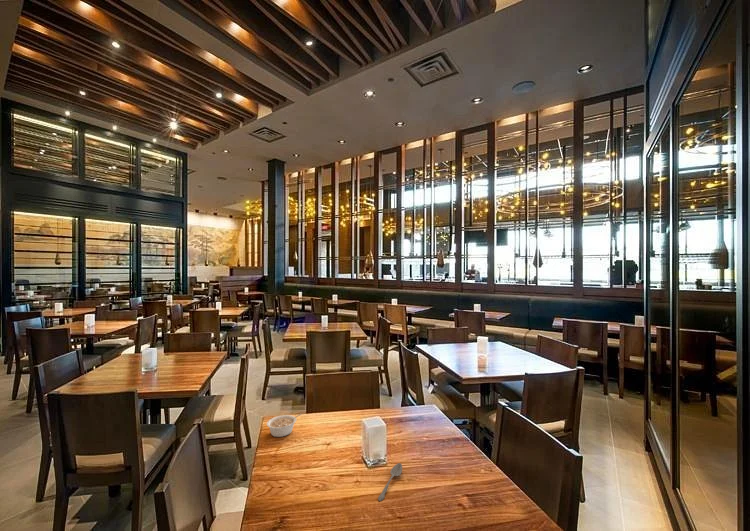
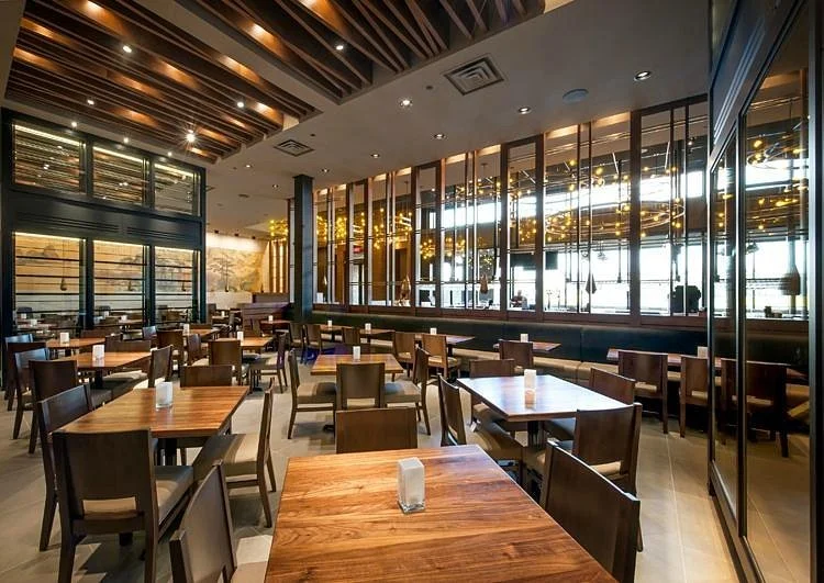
- spoon (390, 480)
- legume (282, 425)
